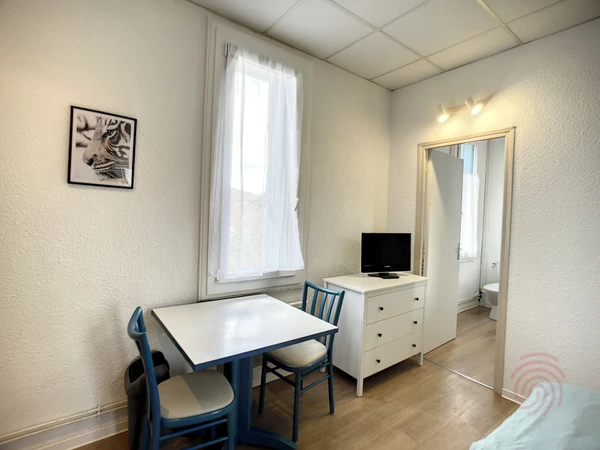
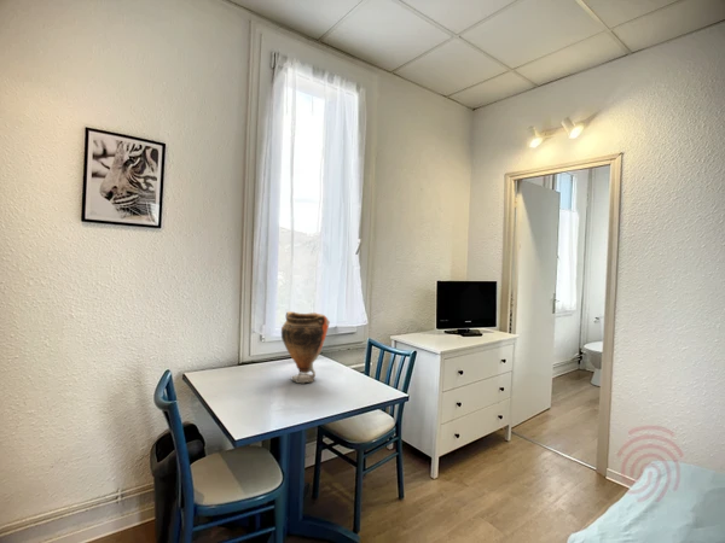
+ vase (303, 346)
